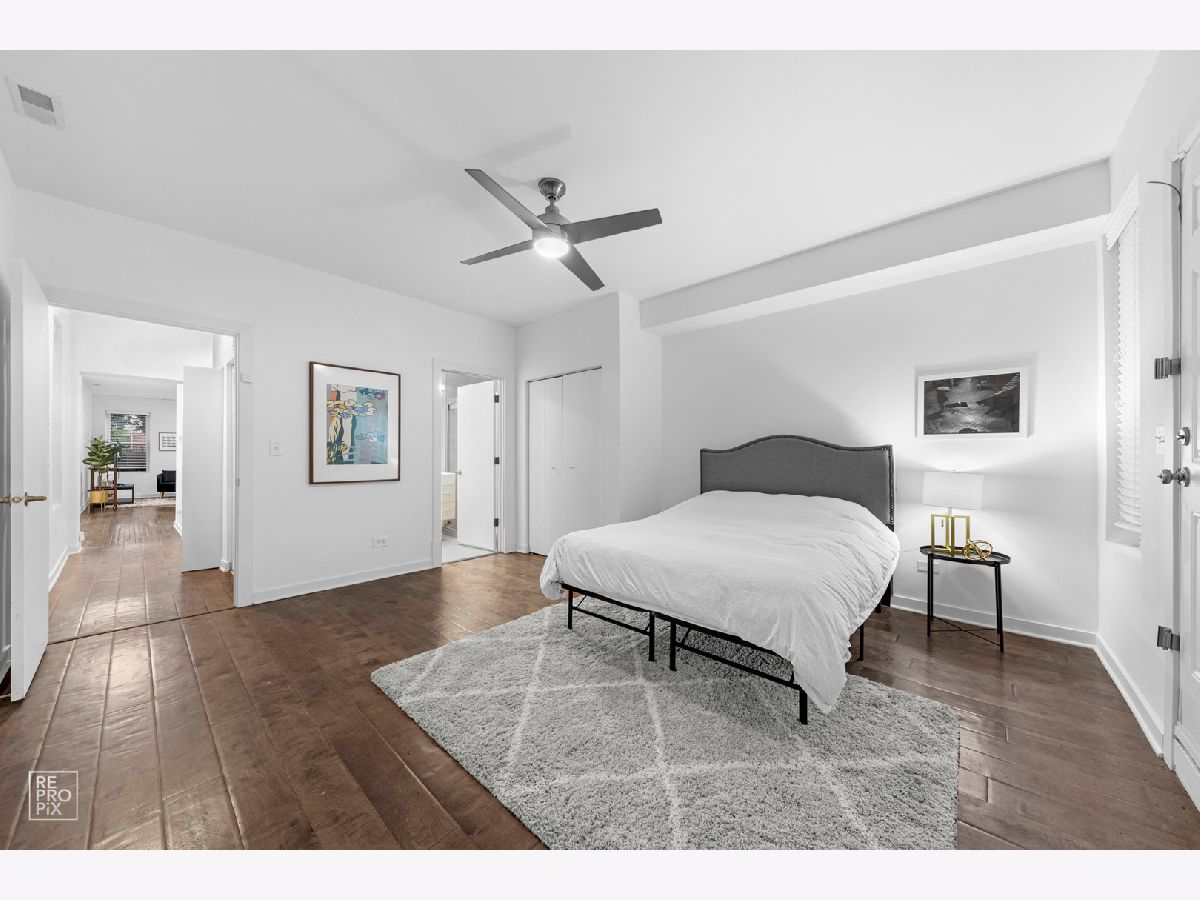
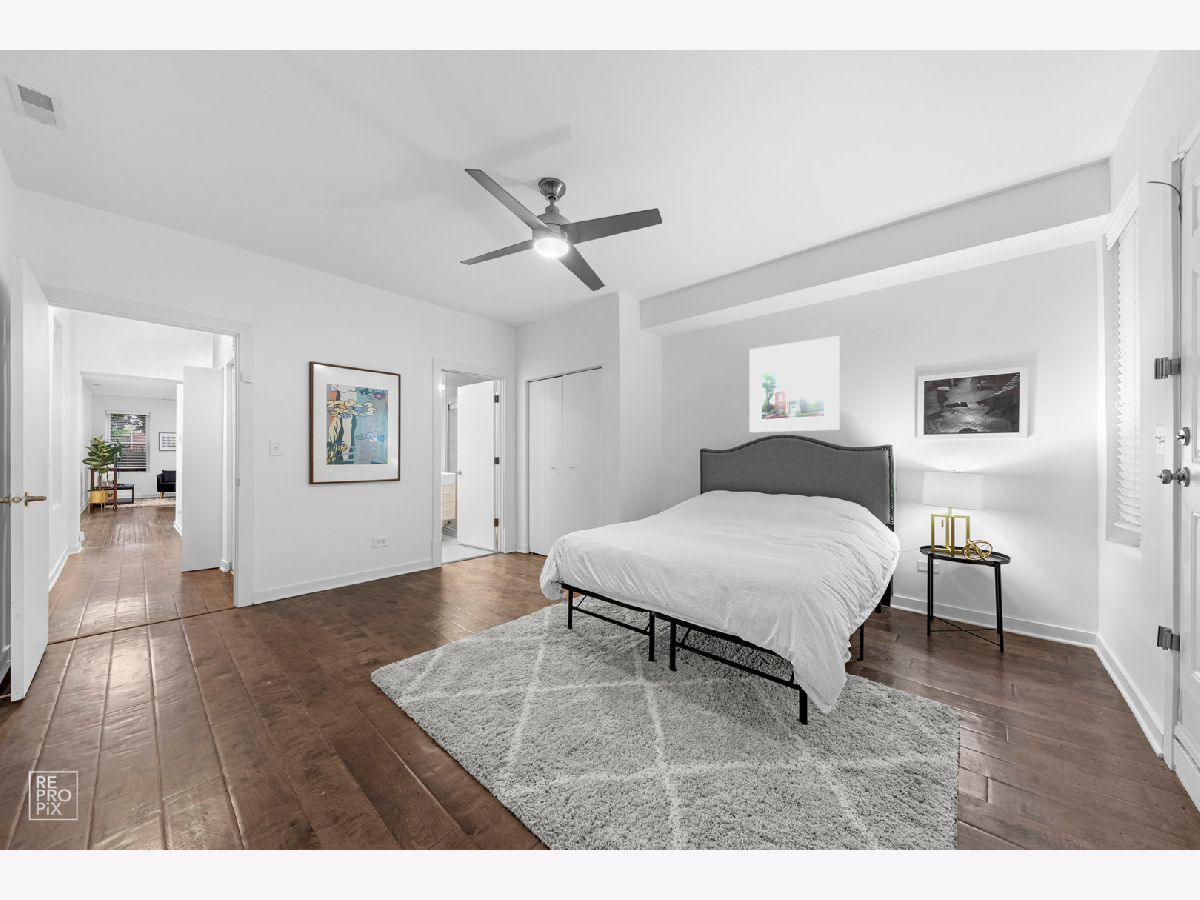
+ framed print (791, 387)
